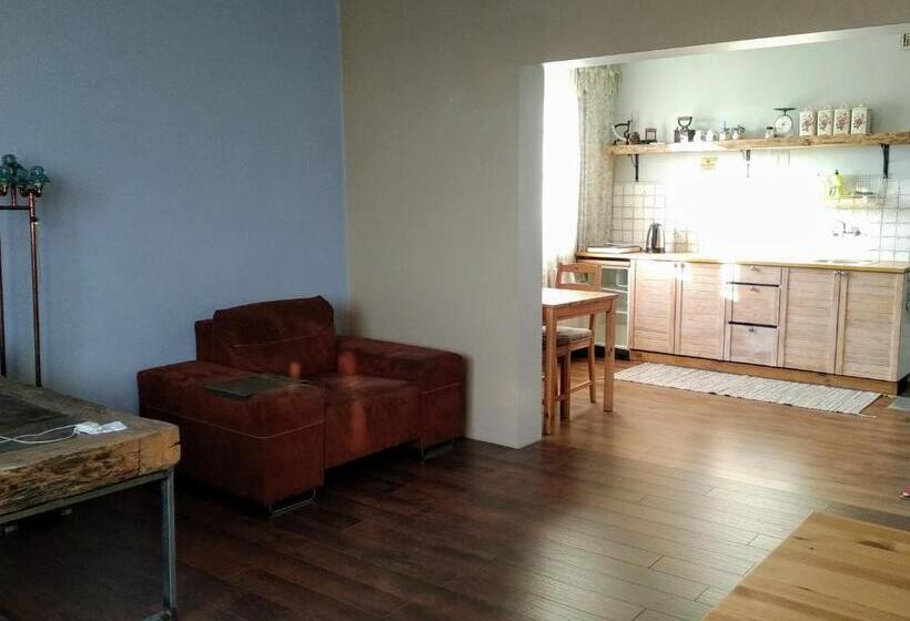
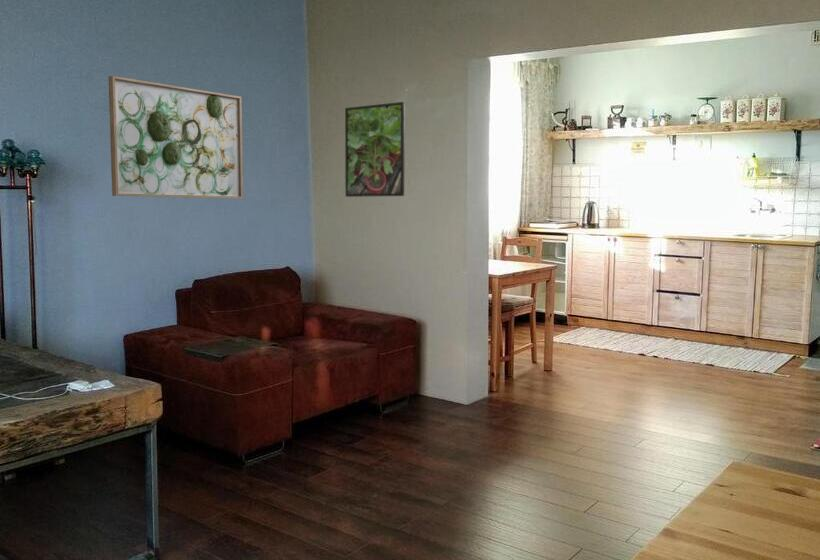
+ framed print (374, 151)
+ wall art (182, 142)
